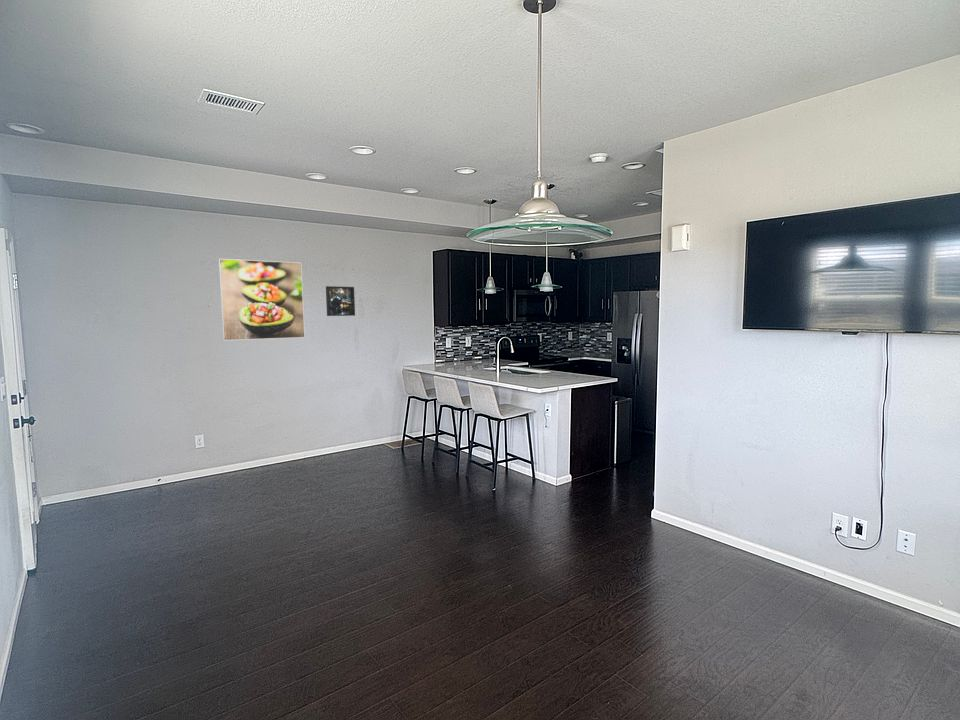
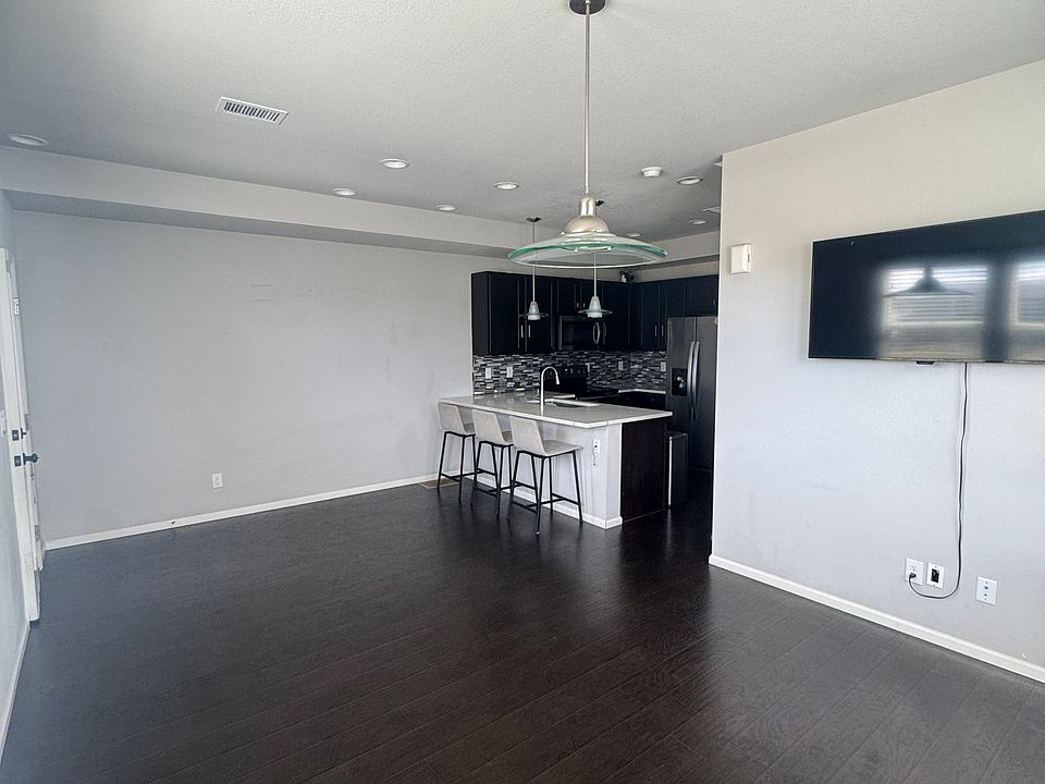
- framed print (263, 300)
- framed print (340, 301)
